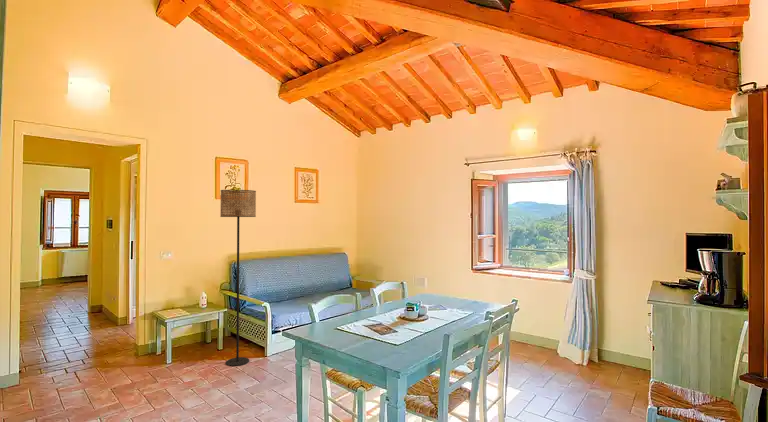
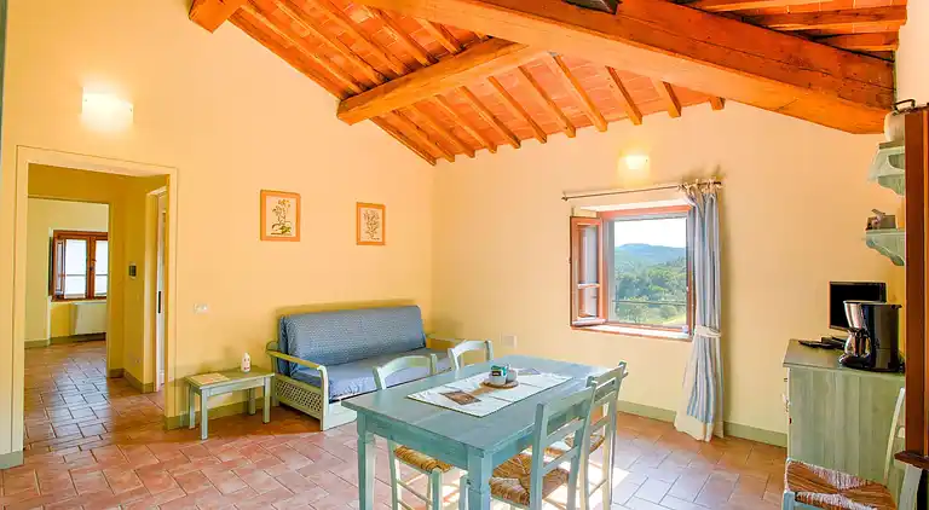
- floor lamp (238, 276)
